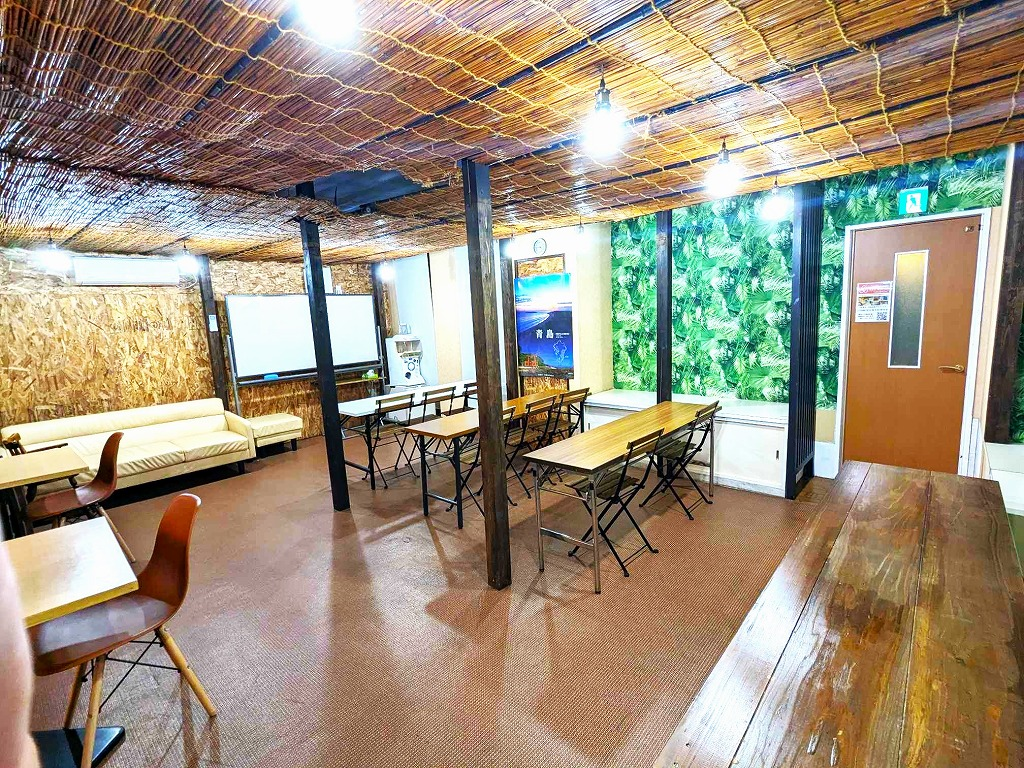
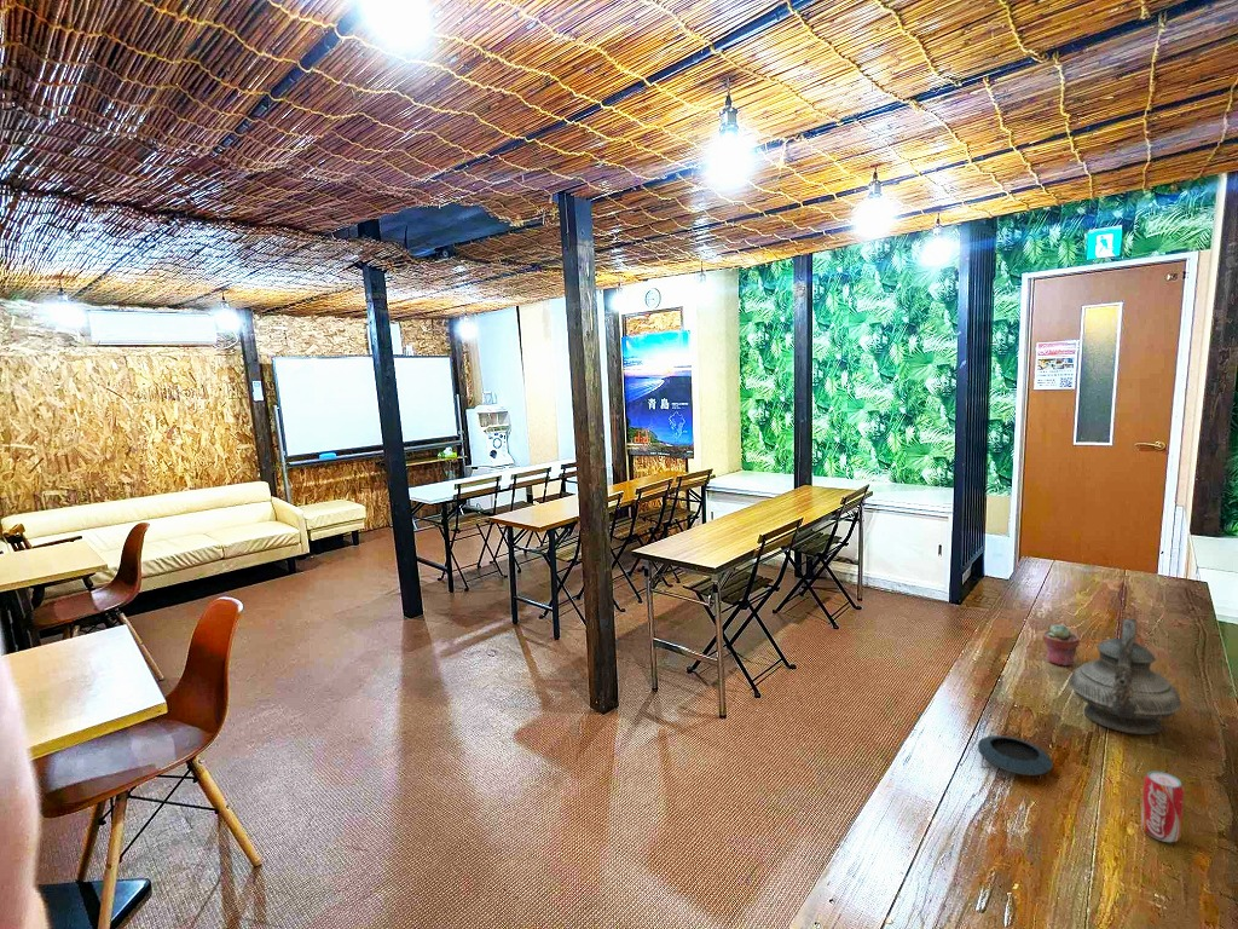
+ potted succulent (1060, 642)
+ teapot (1122, 676)
+ saucer (1013, 752)
+ beverage can (1162, 806)
